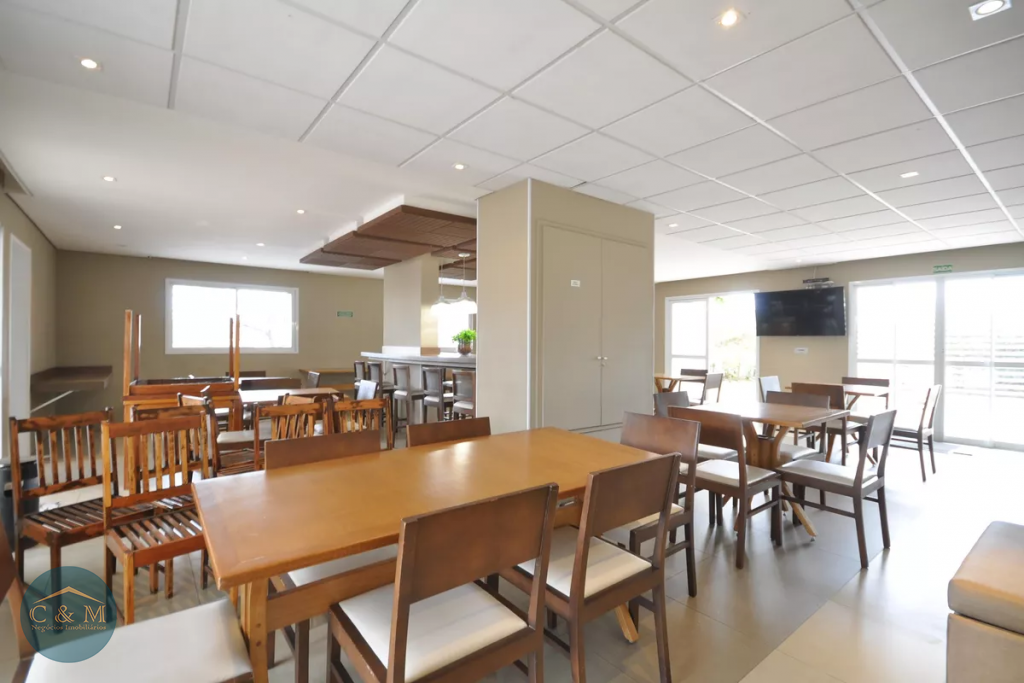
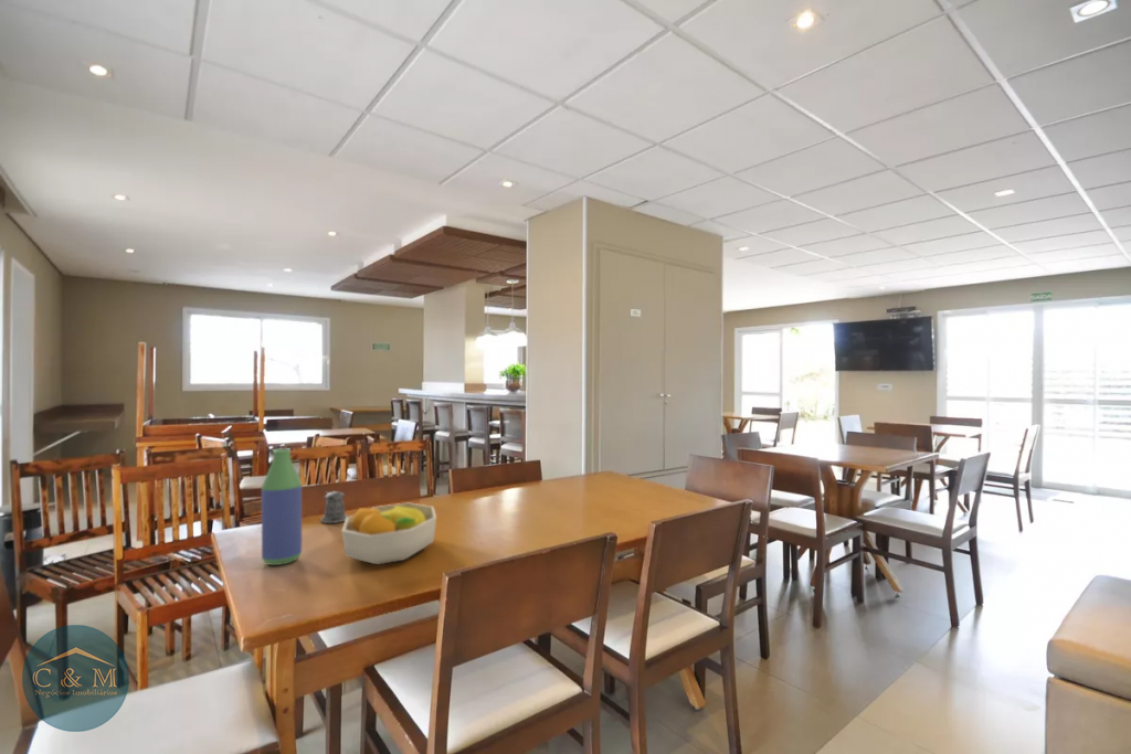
+ pepper shaker (334, 505)
+ fruit bowl (391, 525)
+ bottle (282, 505)
